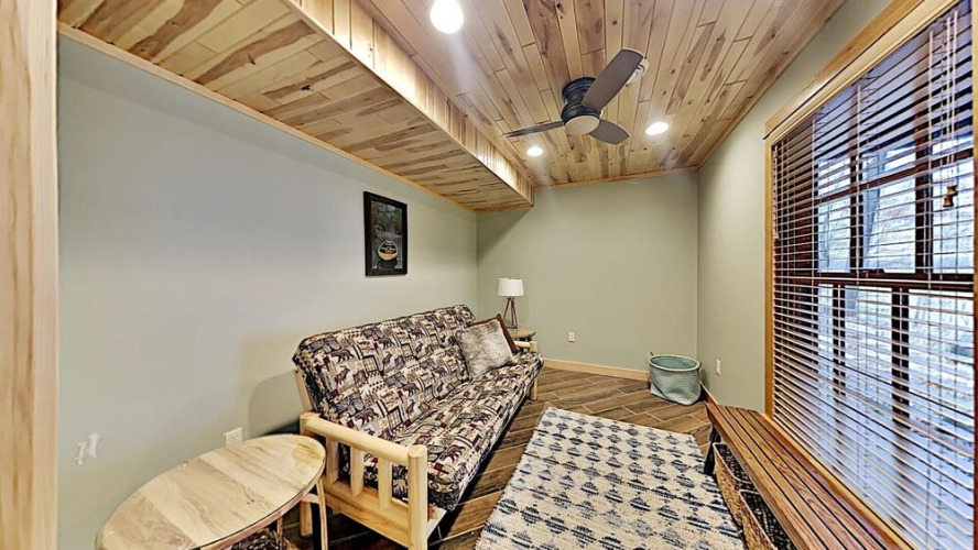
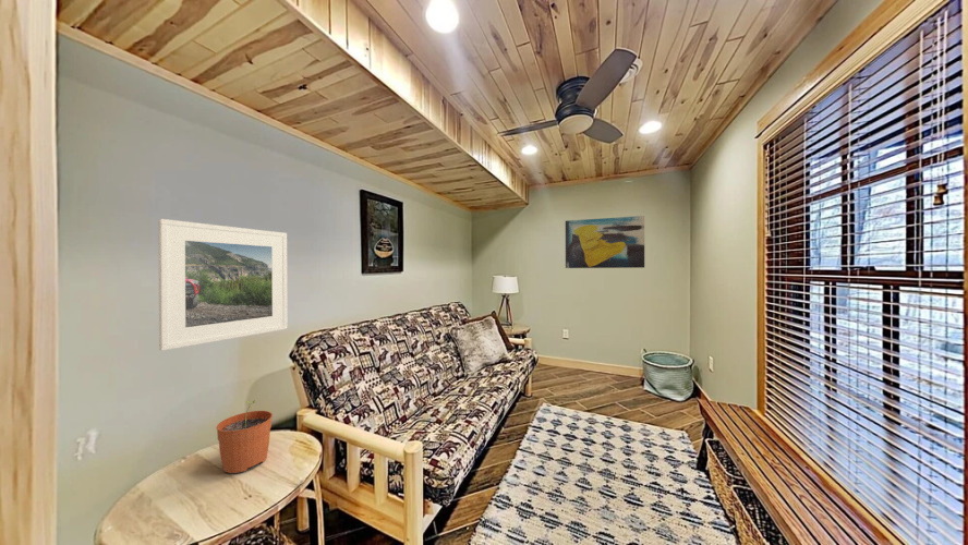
+ plant pot (245, 431)
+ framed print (232, 282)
+ wall art (603, 243)
